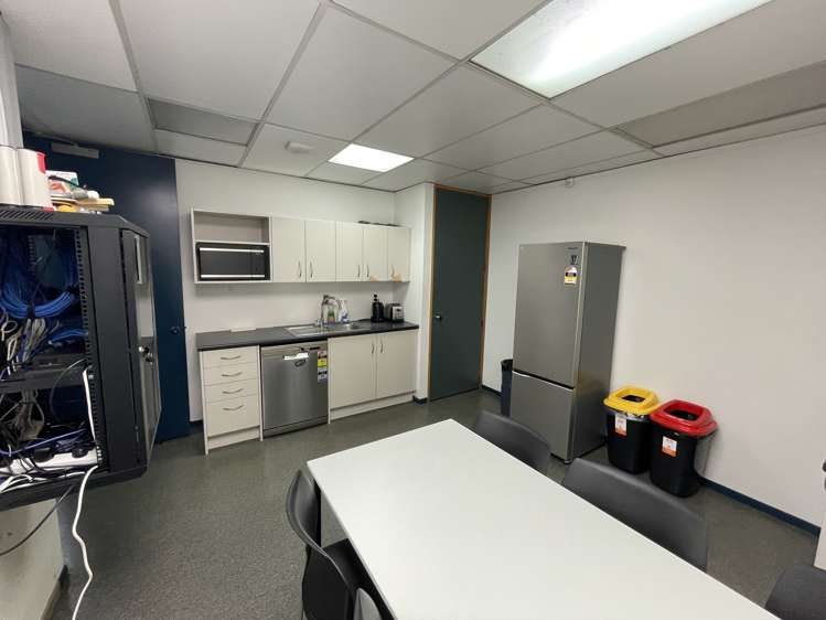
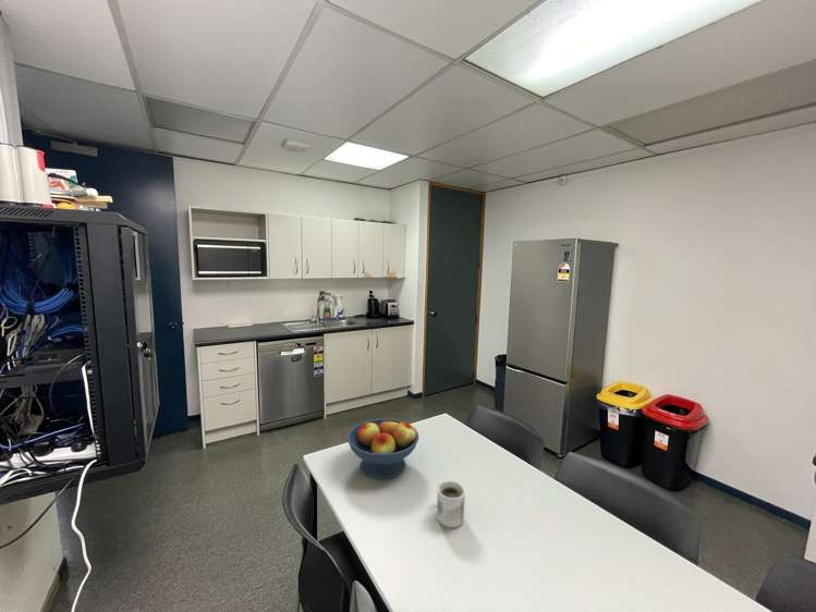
+ mug (450, 501)
+ fruit bowl (382, 444)
